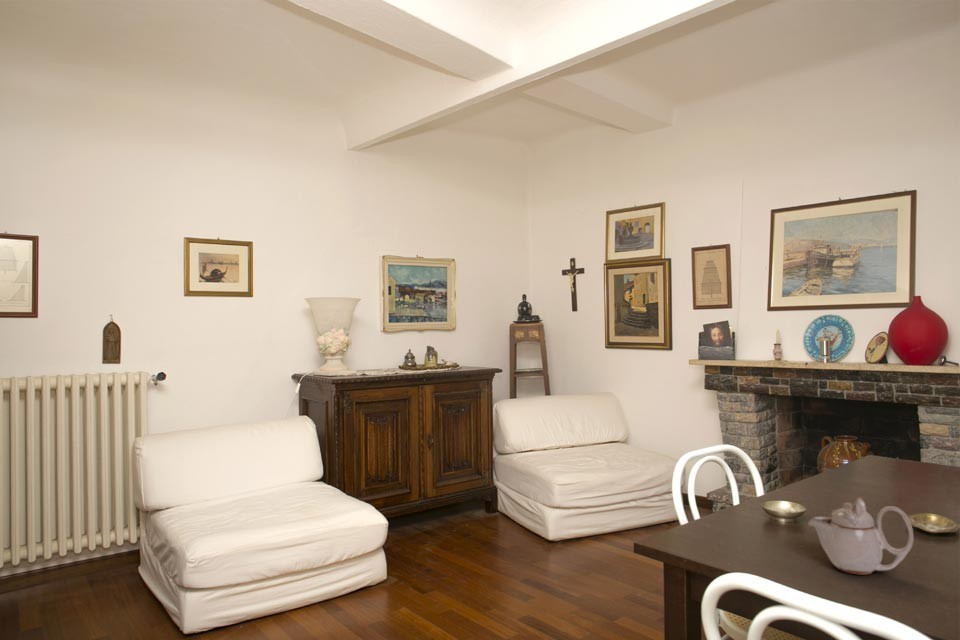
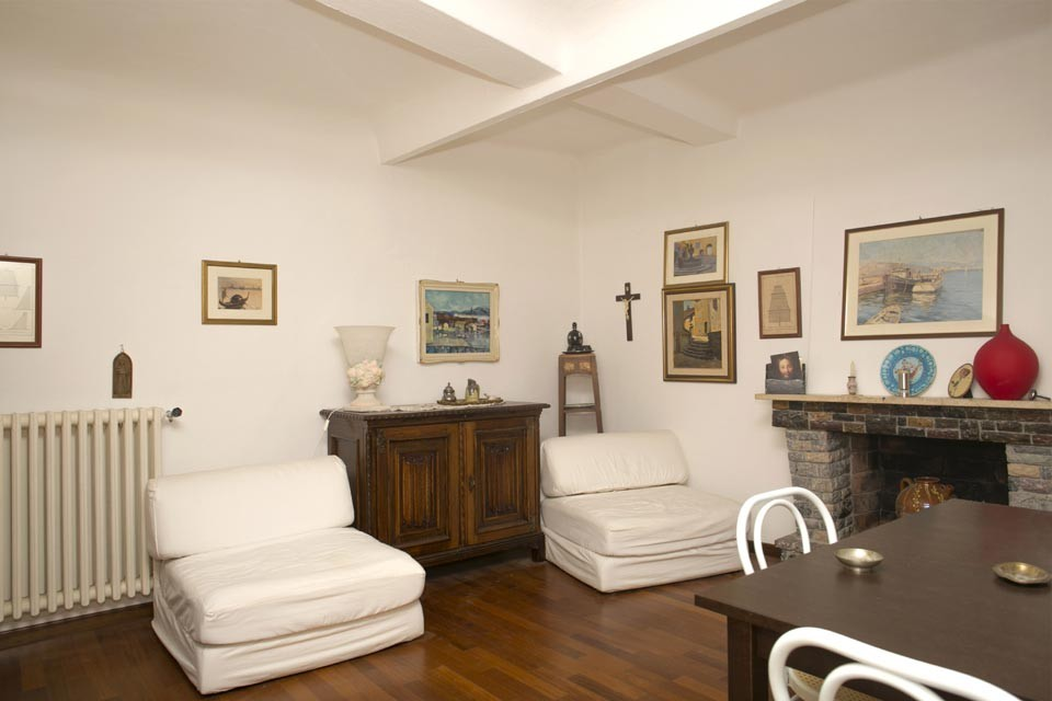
- teapot (858, 534)
